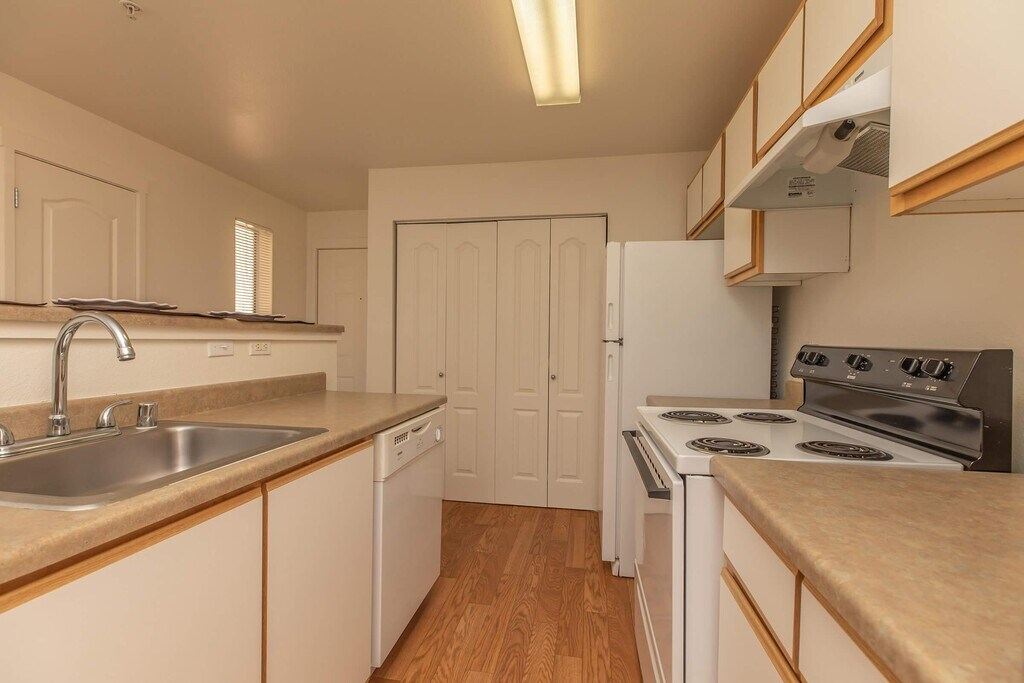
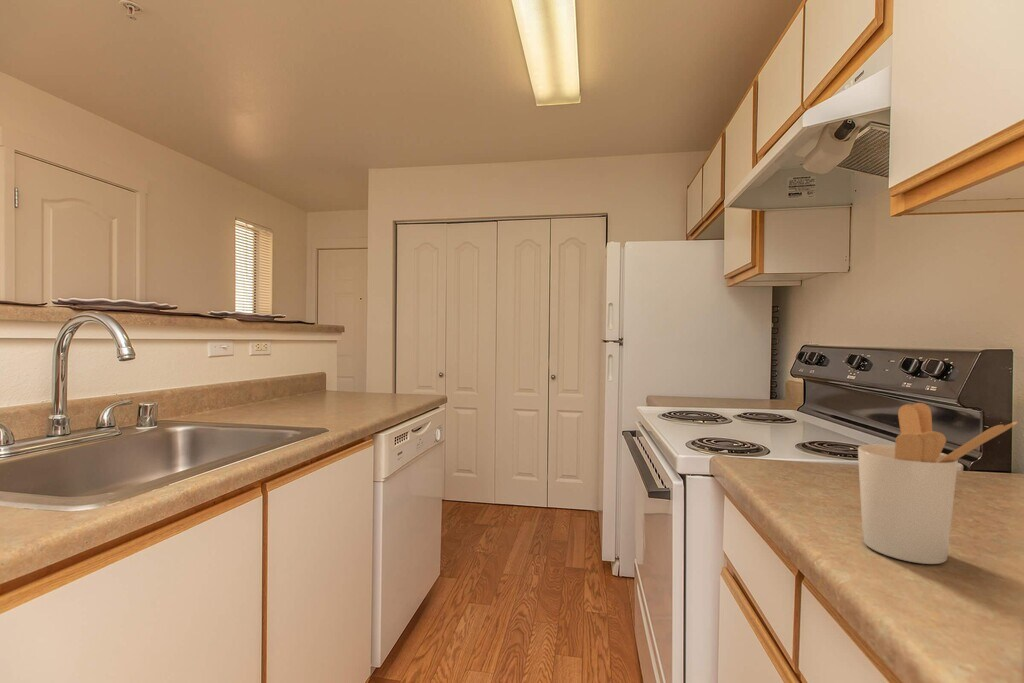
+ utensil holder (932, 482)
